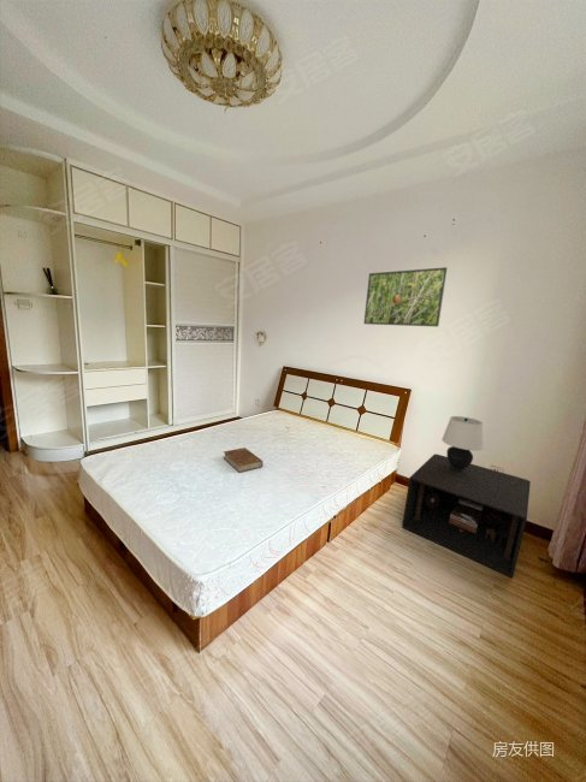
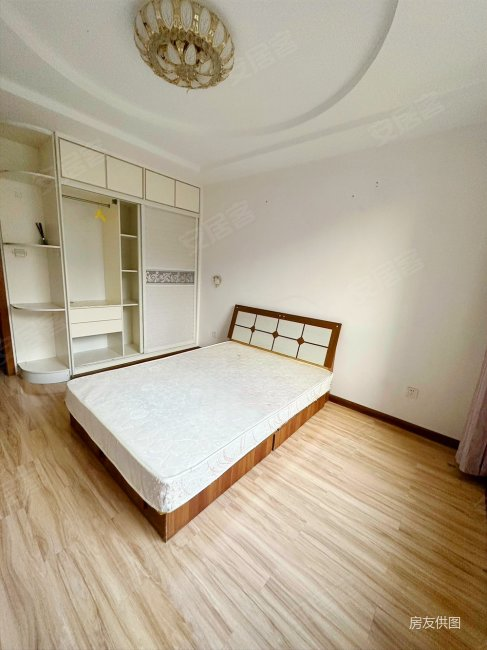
- nightstand (466, 503)
- table lamp (461, 444)
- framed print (401, 298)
- book (242, 458)
